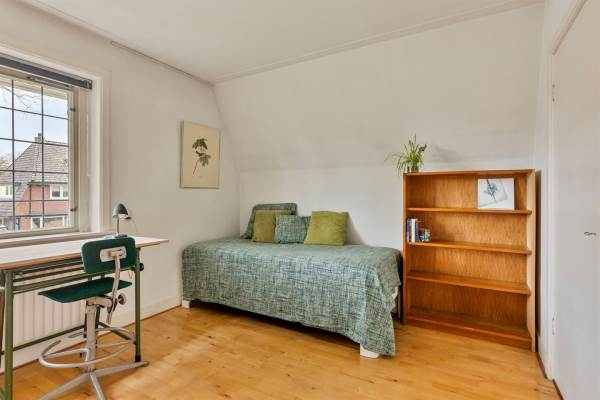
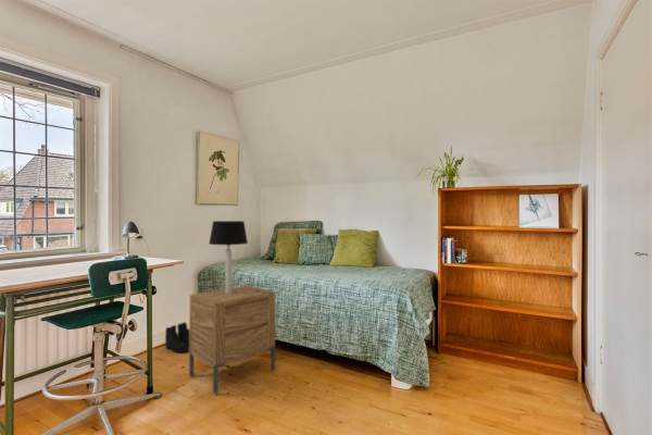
+ table lamp (228, 256)
+ boots (181, 335)
+ nightstand (233, 333)
